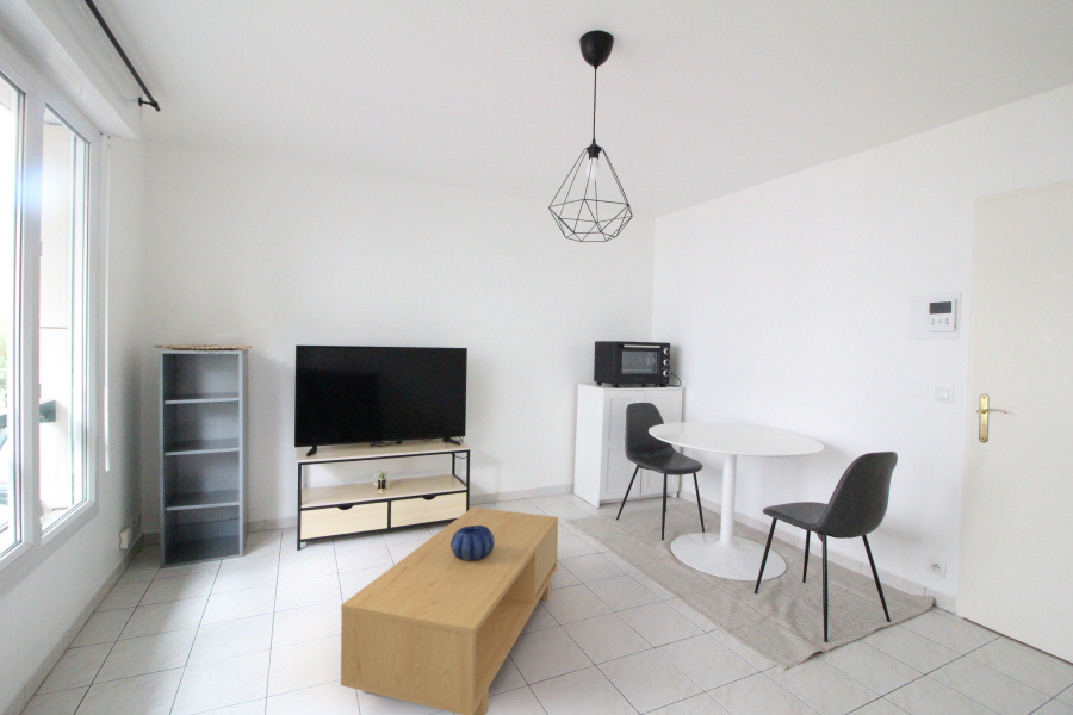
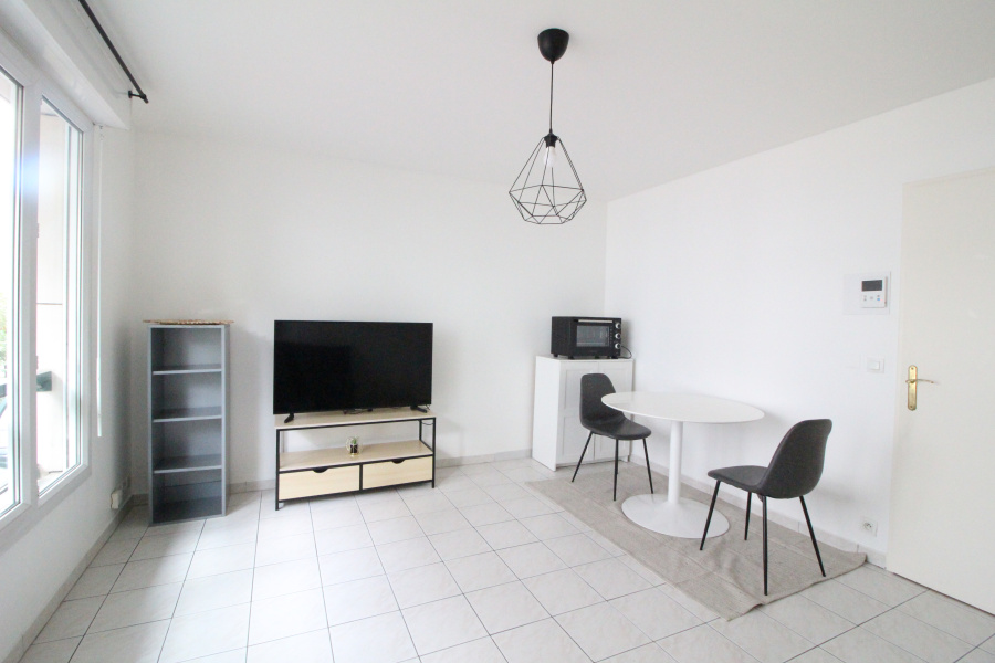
- coffee table (472, 593)
- decorative bowl (472, 541)
